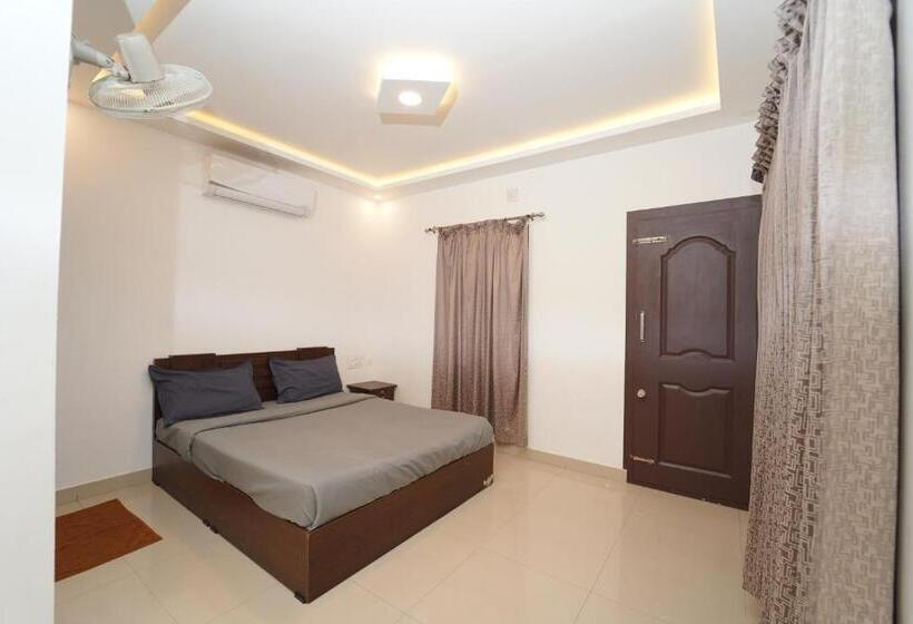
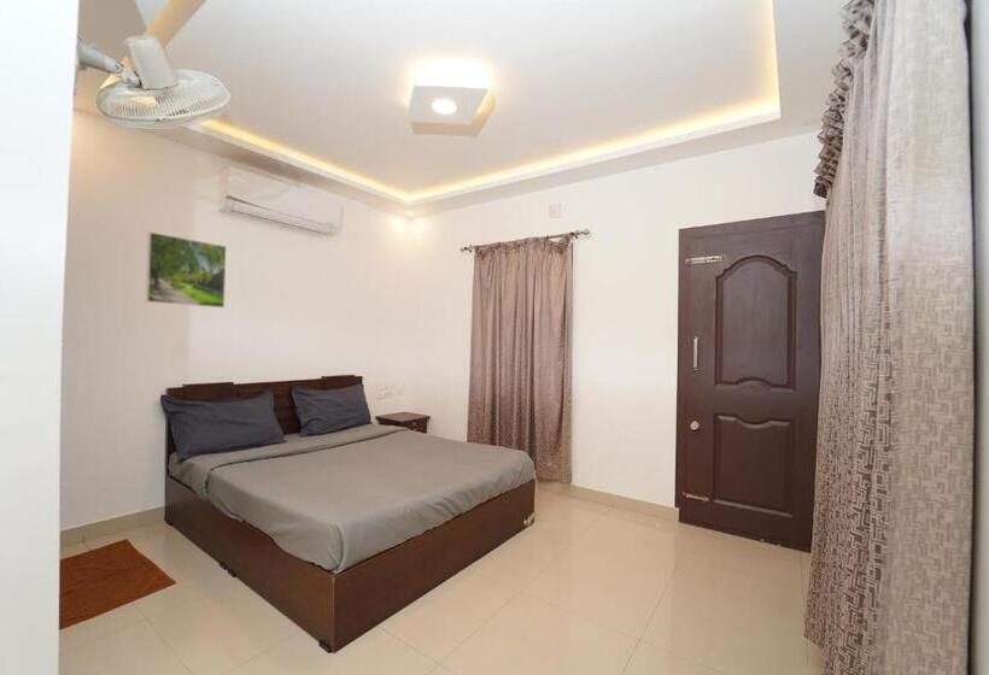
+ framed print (188, 271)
